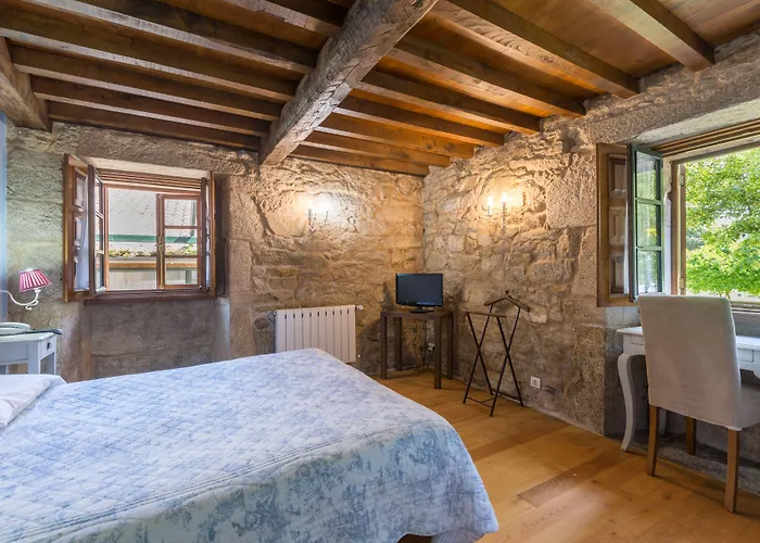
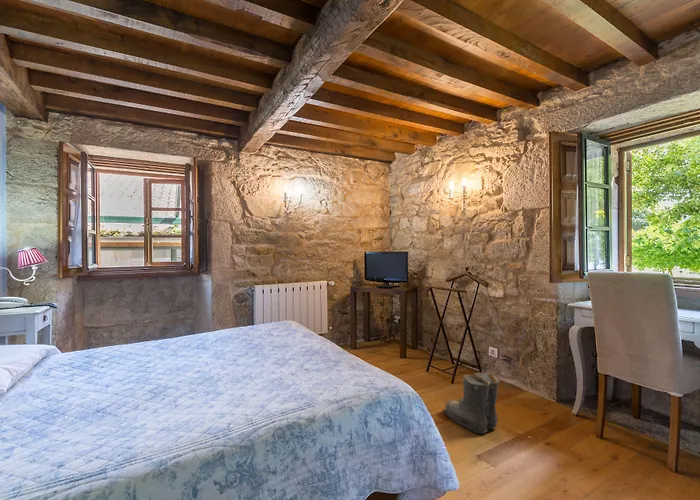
+ boots (471, 396)
